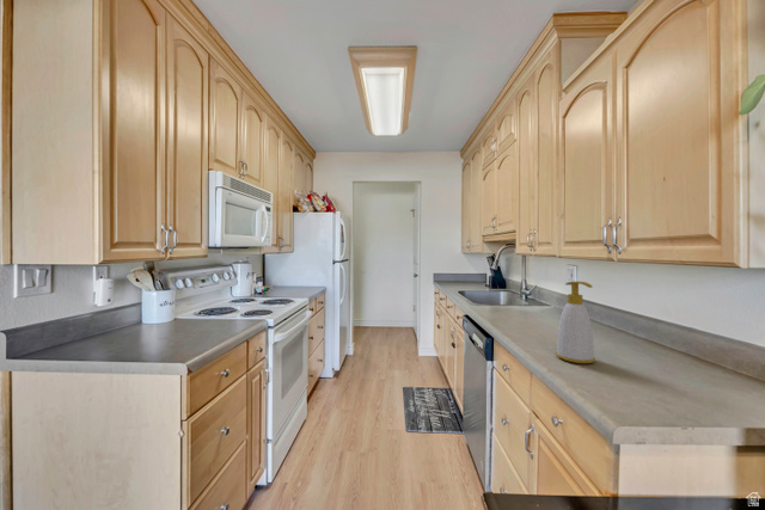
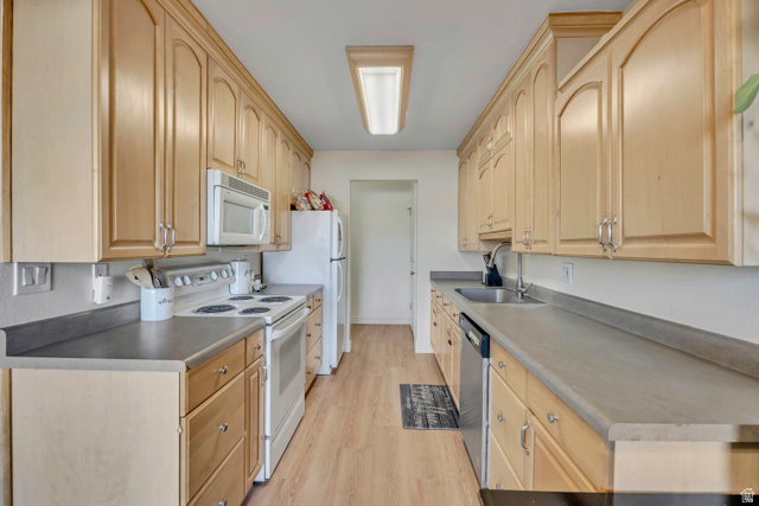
- soap bottle (575, 319)
